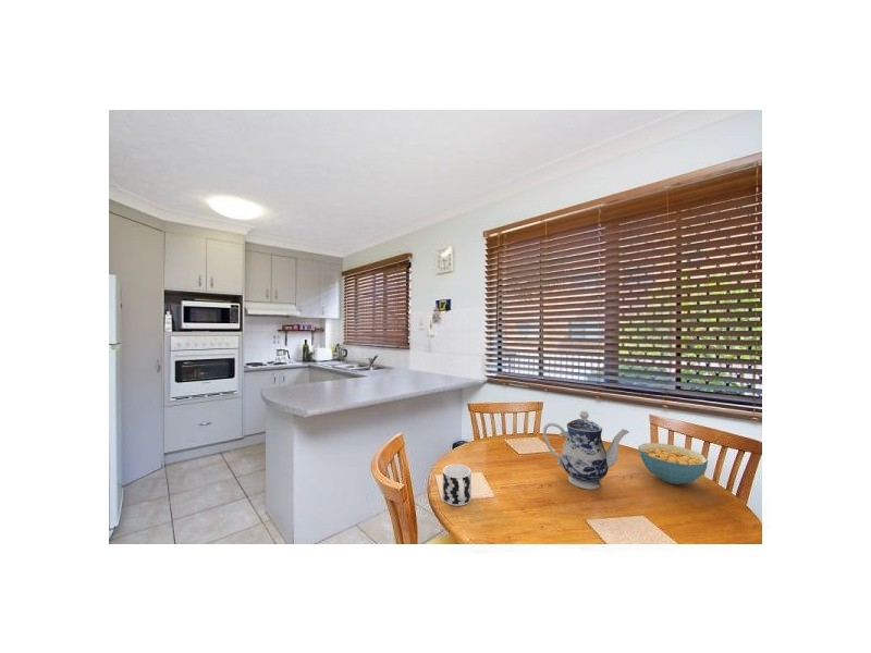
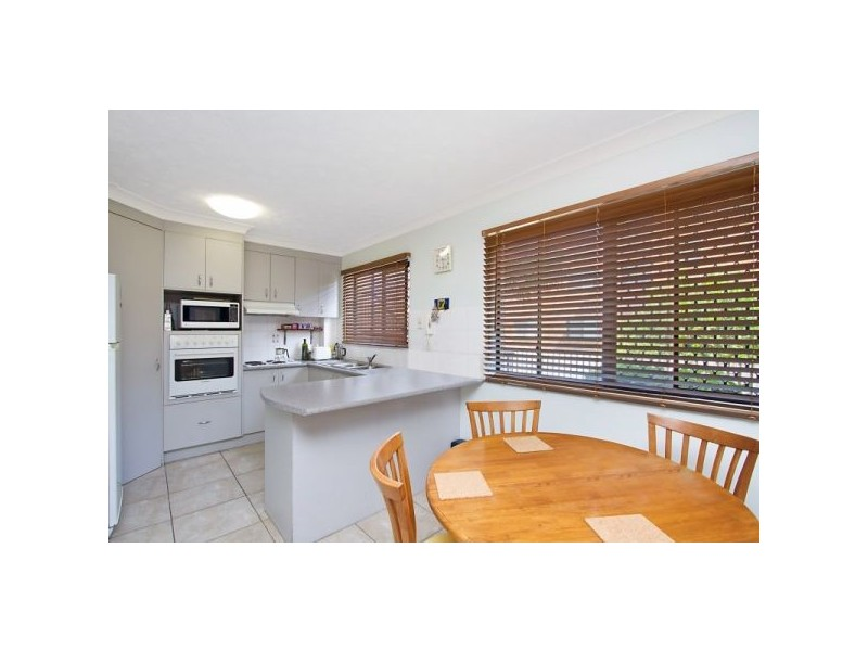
- teapot (584, 446)
- cereal bowl (671, 466)
- cup (457, 486)
